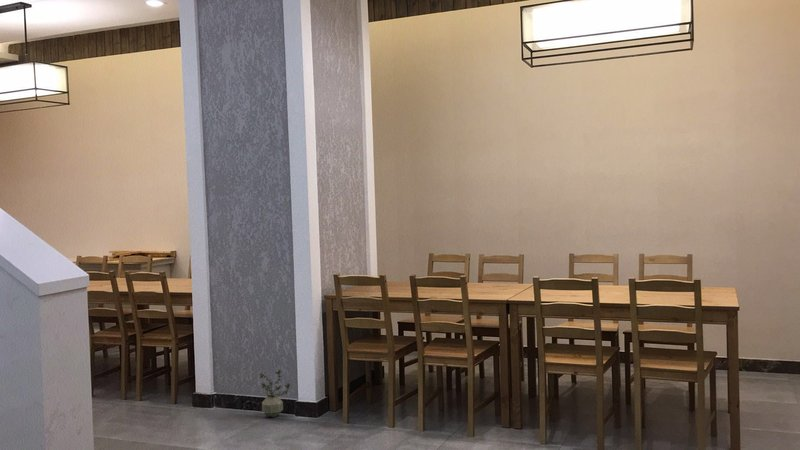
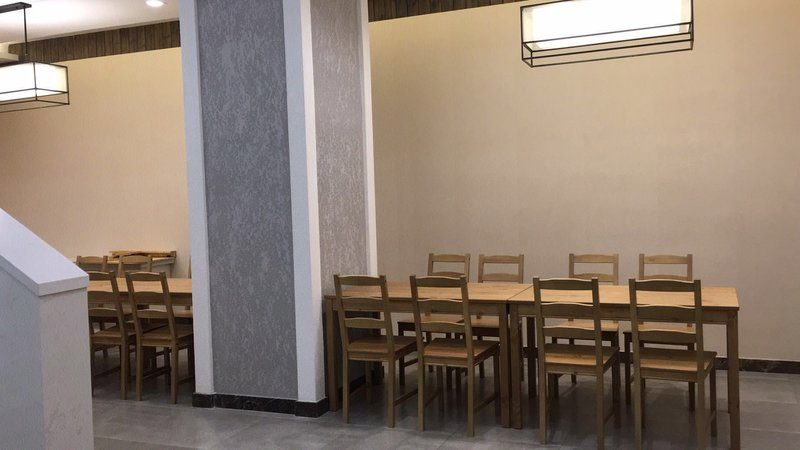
- potted plant (273, 392)
